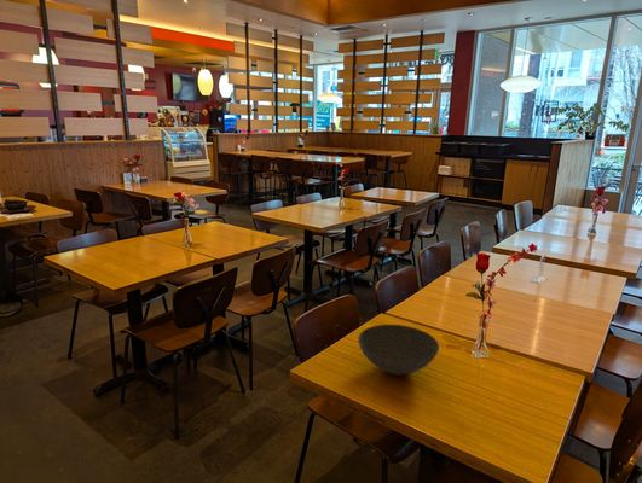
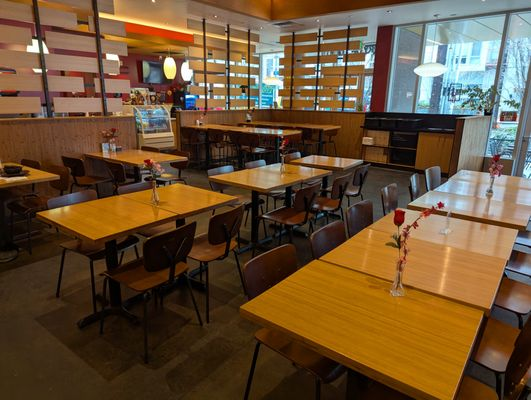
- bowl (397, 355)
